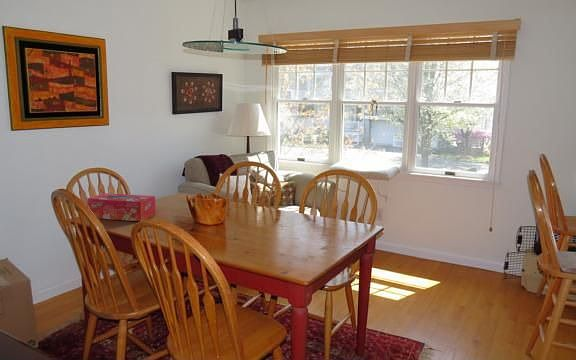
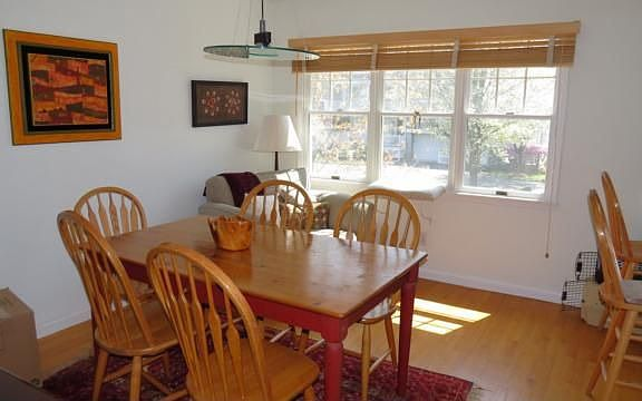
- tissue box (122, 206)
